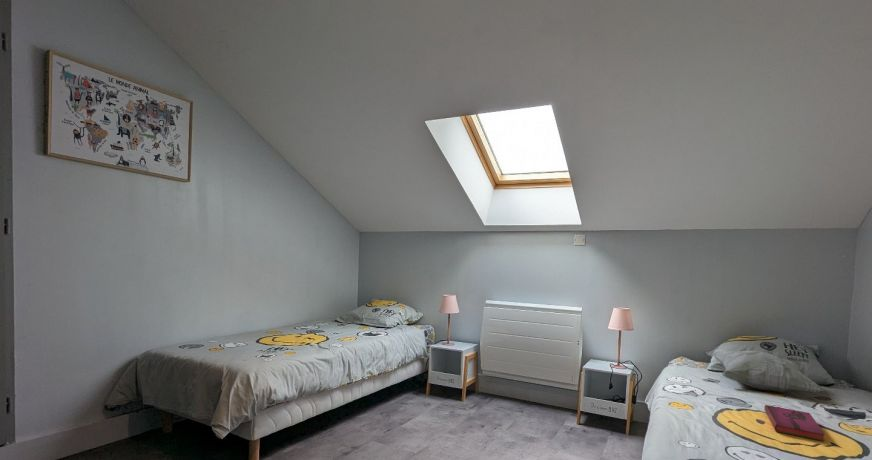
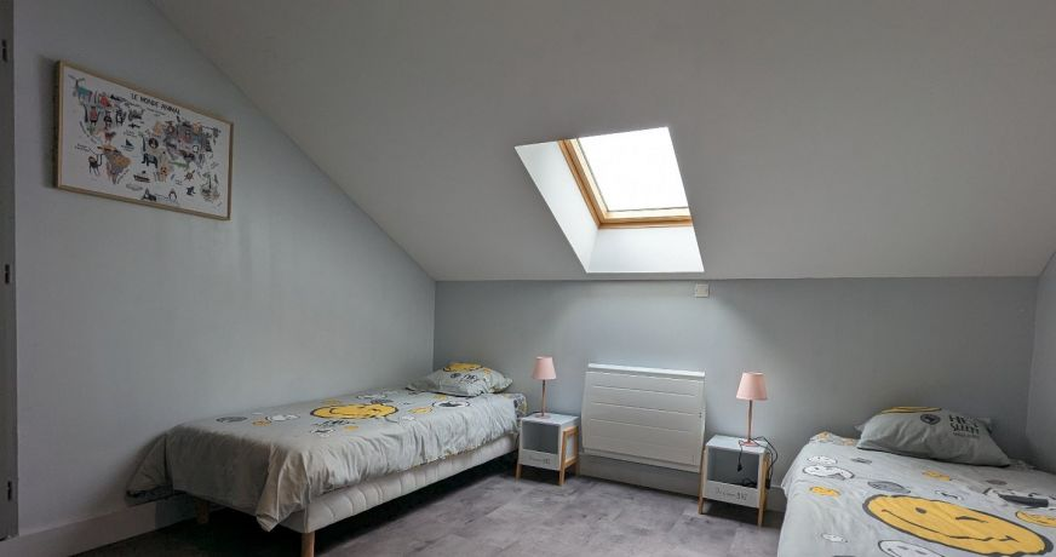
- hardback book (792, 421)
- decorative pillow (761, 370)
